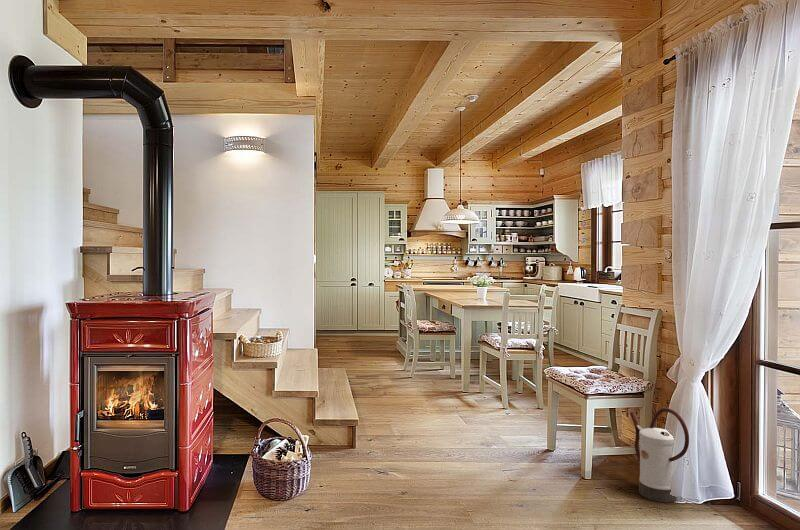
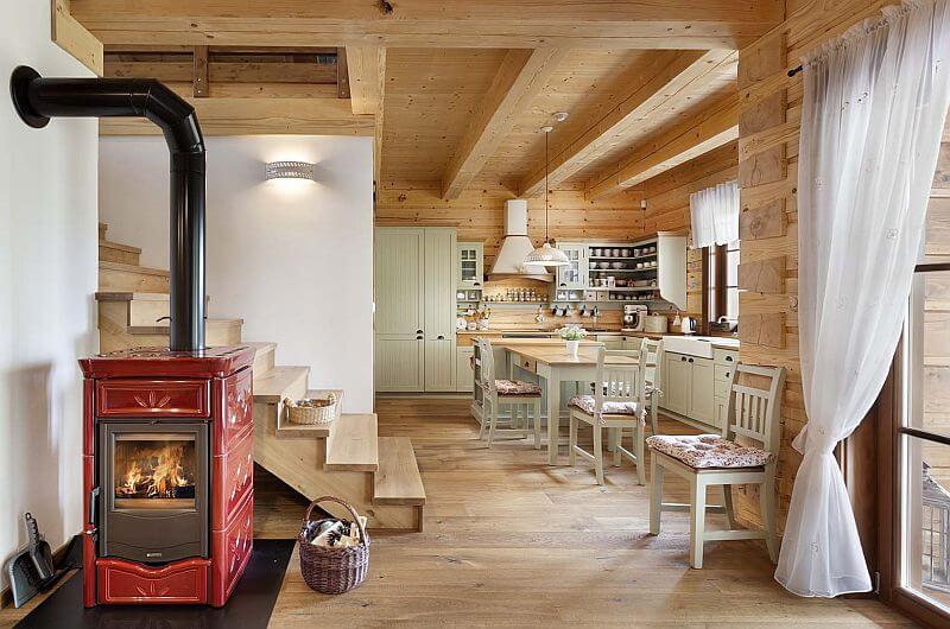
- watering can (656, 449)
